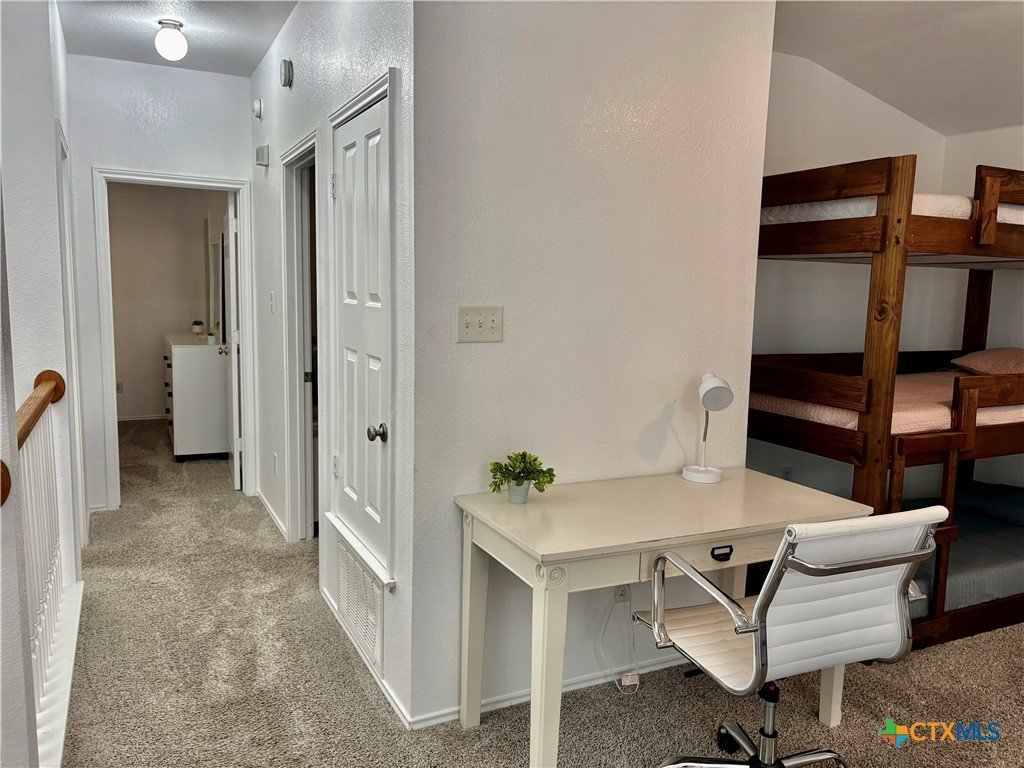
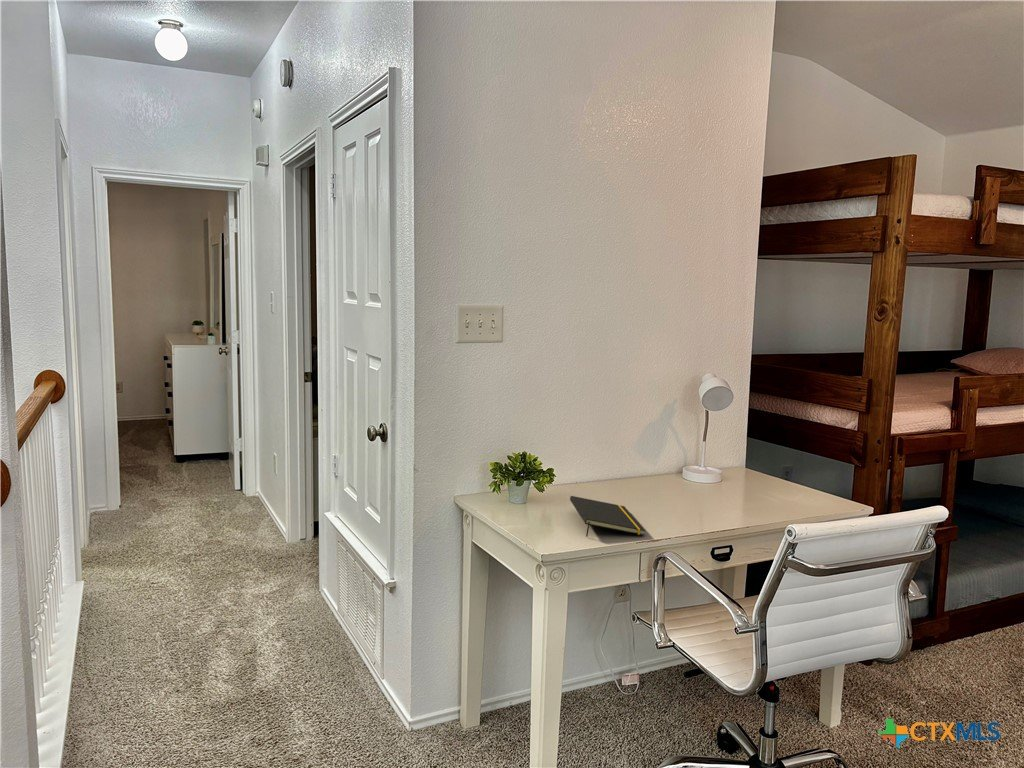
+ notepad (605, 514)
